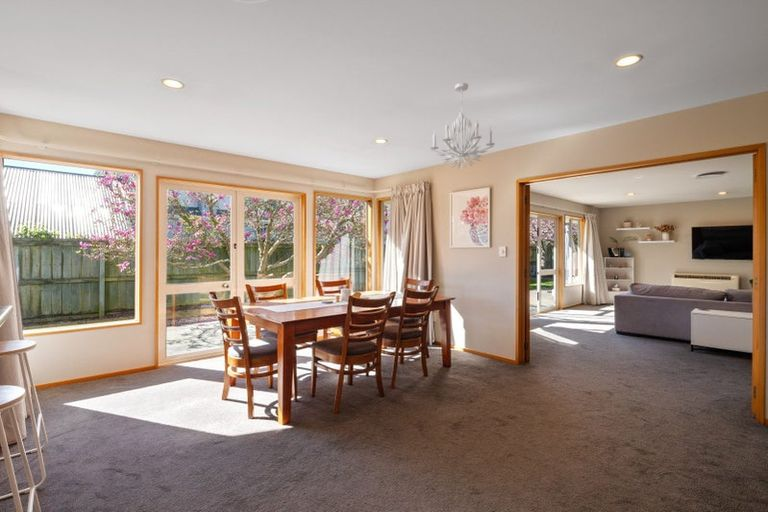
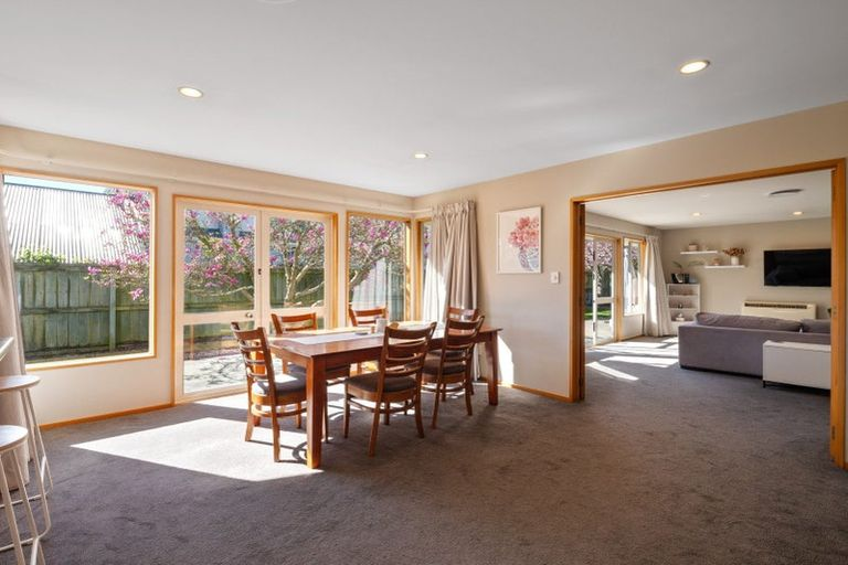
- chandelier (461, 128)
